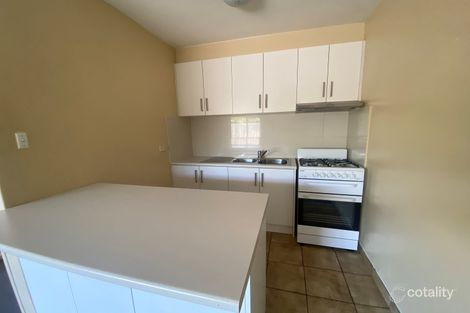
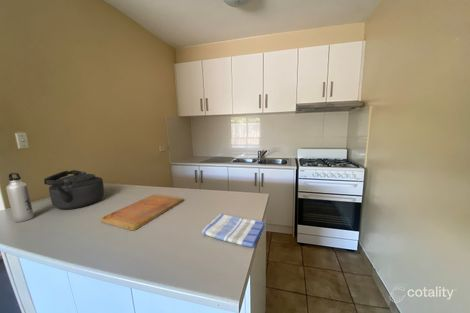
+ dish towel (234, 228)
+ water bottle (19, 196)
+ kettle (76, 187)
+ cutting board (146, 208)
